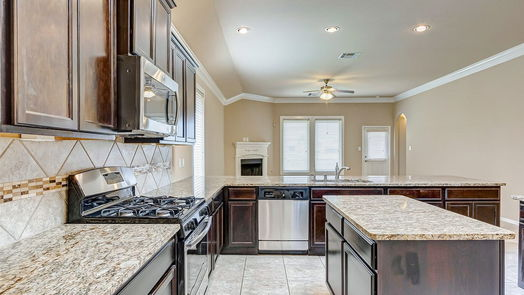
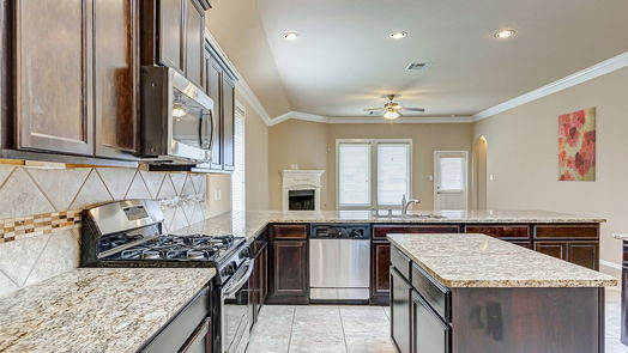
+ wall art (575, 146)
